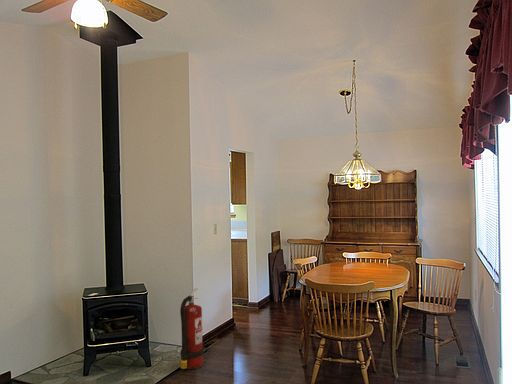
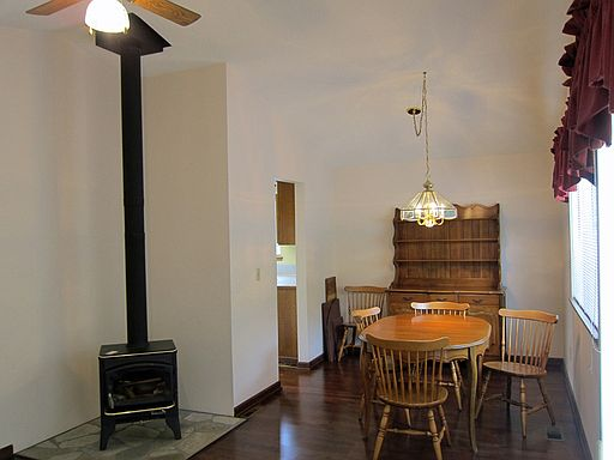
- fire extinguisher (189, 329)
